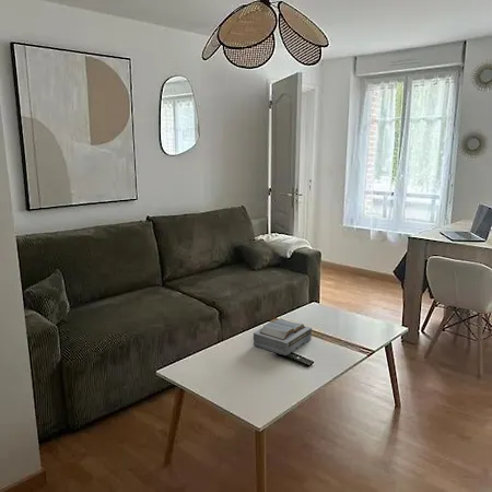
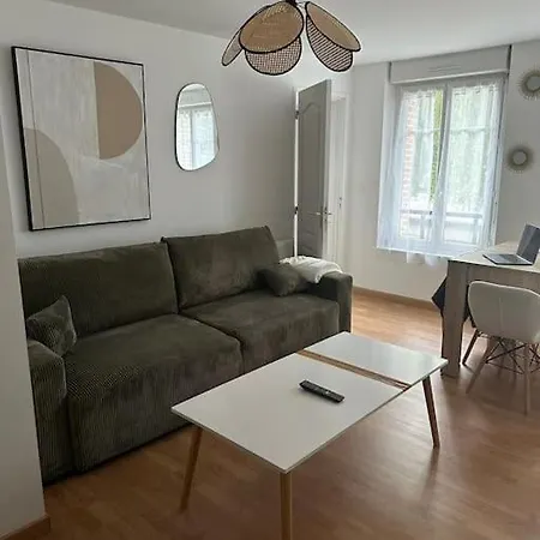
- bible (282, 332)
